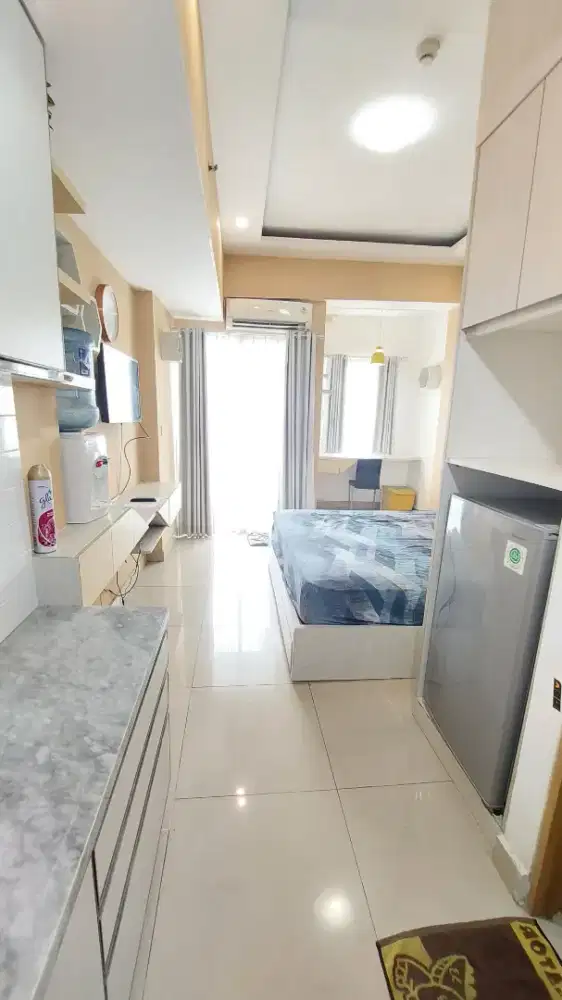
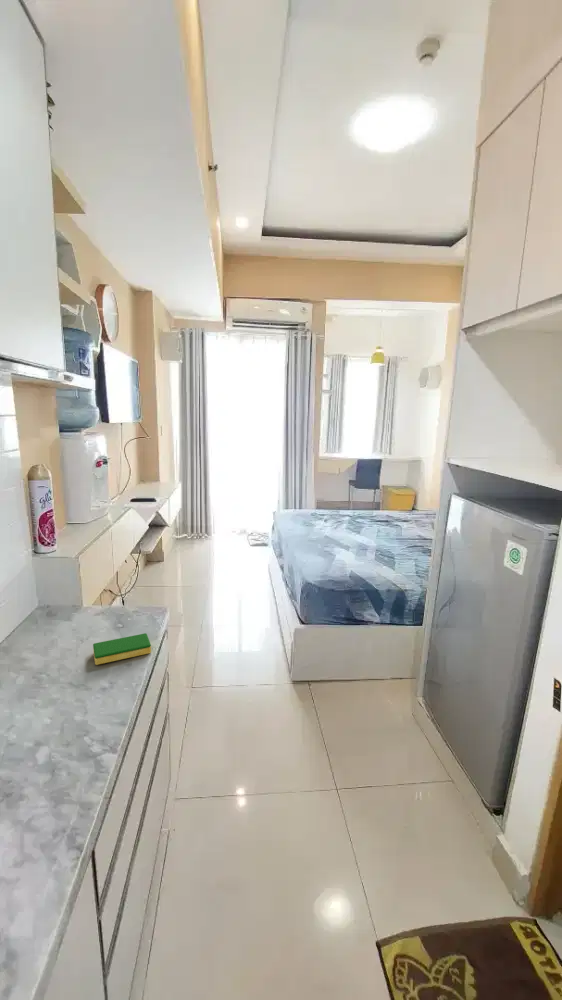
+ dish sponge (122, 648)
